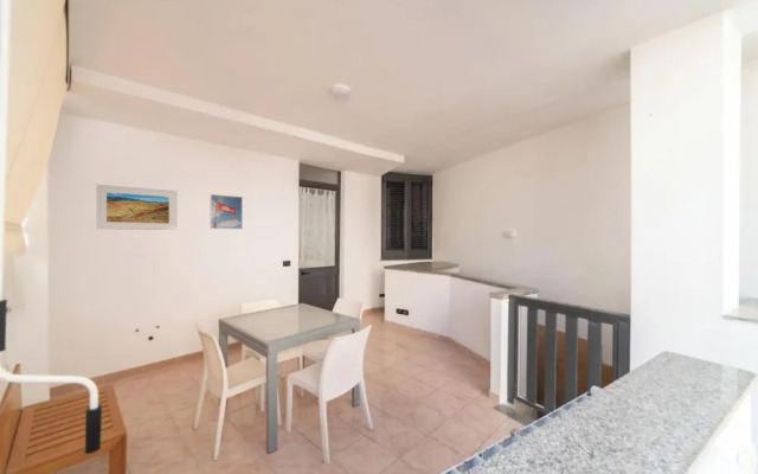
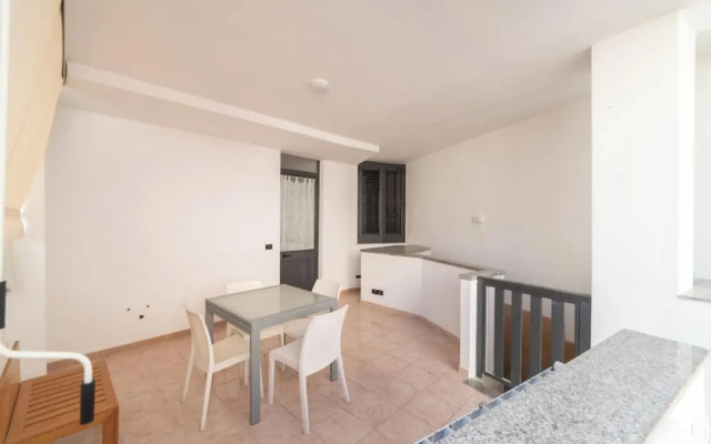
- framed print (139, 209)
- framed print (226, 212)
